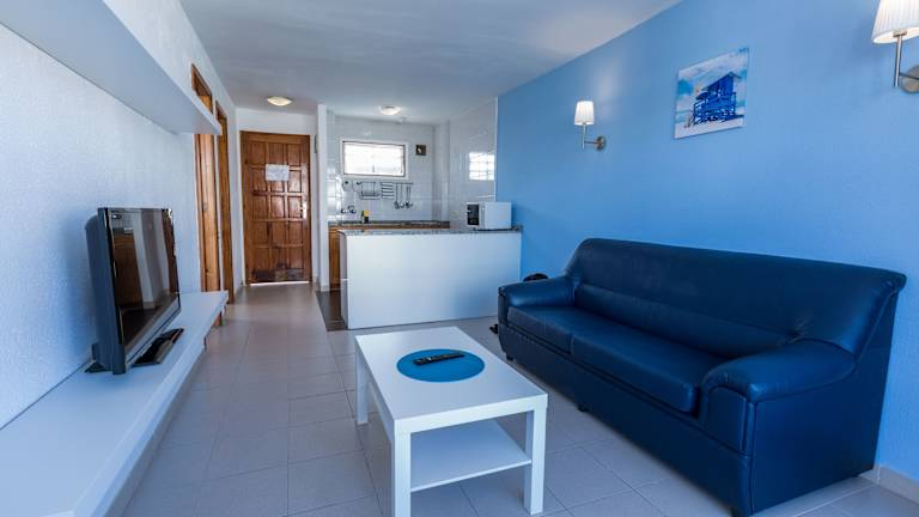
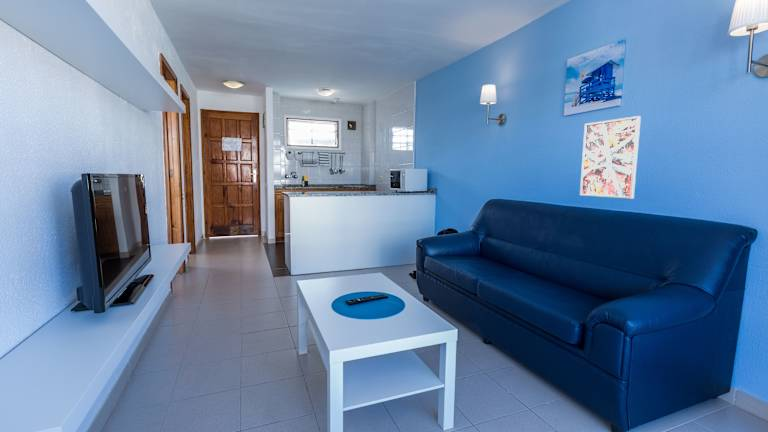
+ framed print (607, 159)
